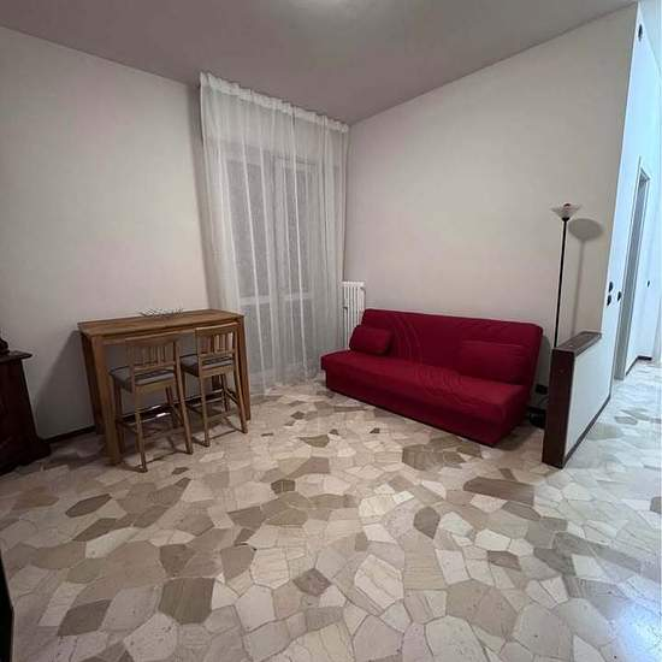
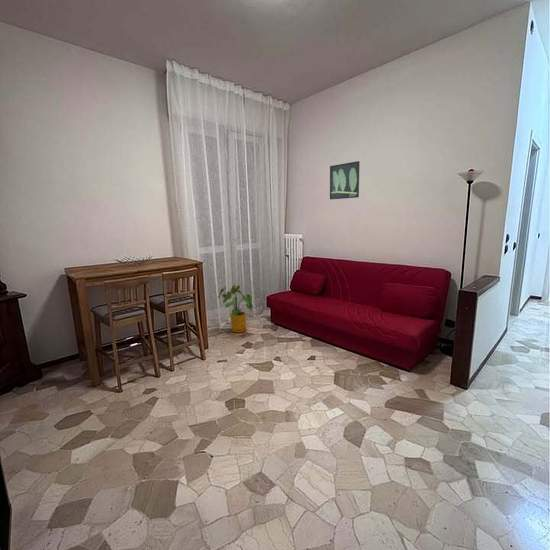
+ house plant (235, 309)
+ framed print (343, 181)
